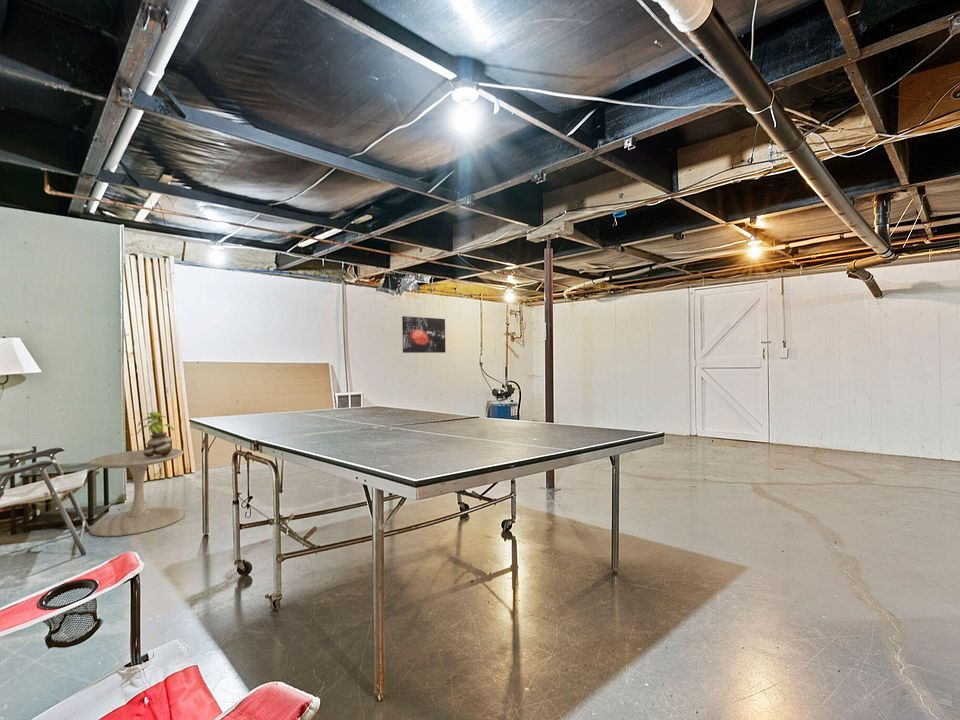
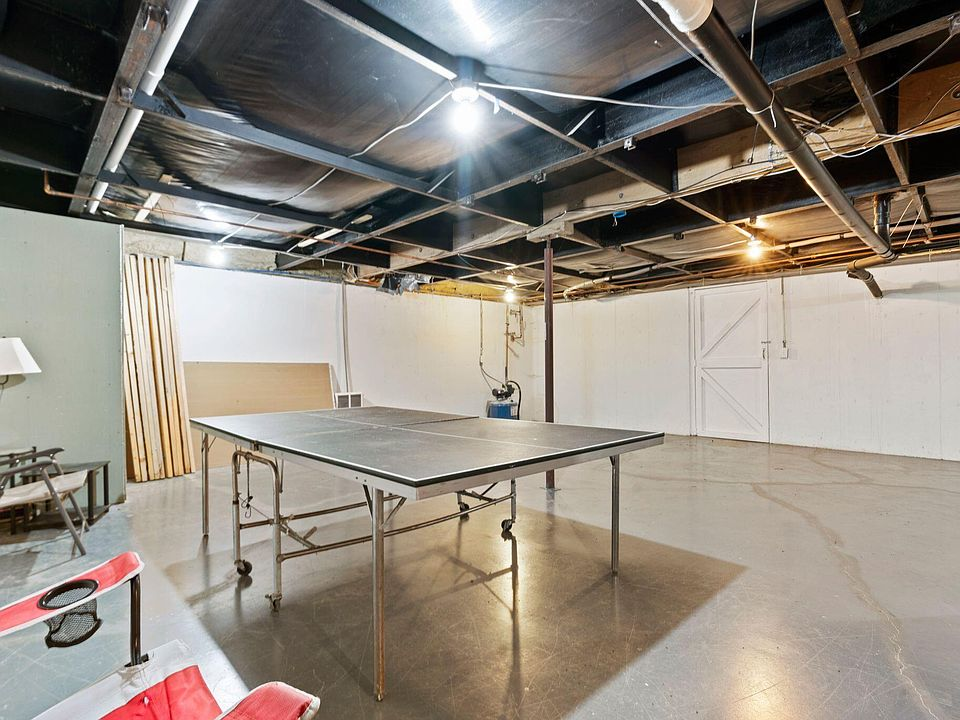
- side table (138, 489)
- potted plant (155, 432)
- wall art (424, 335)
